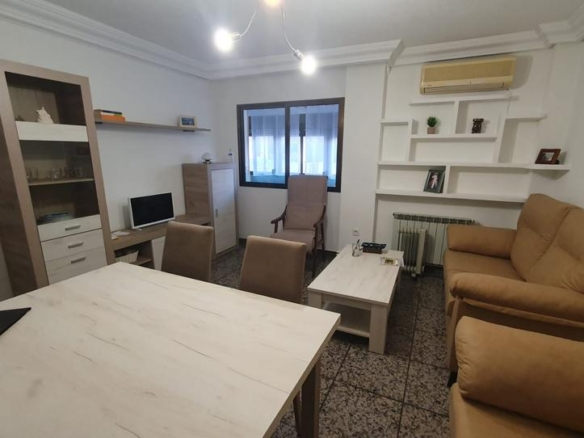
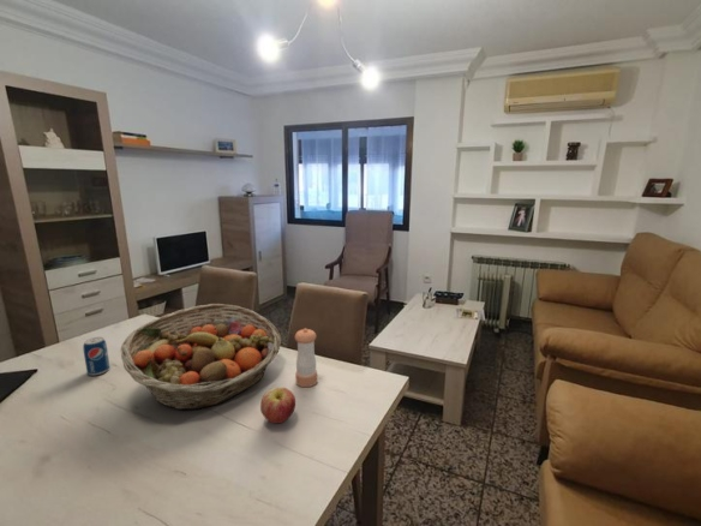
+ pepper shaker (305, 355)
+ beverage can (96, 355)
+ apple (277, 405)
+ fruit basket (209, 351)
